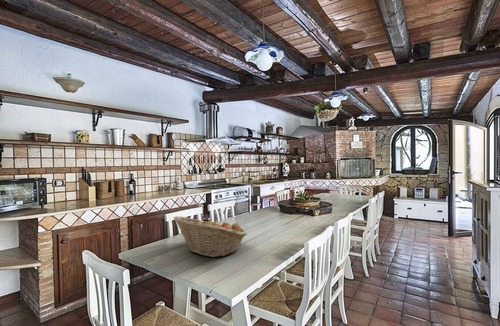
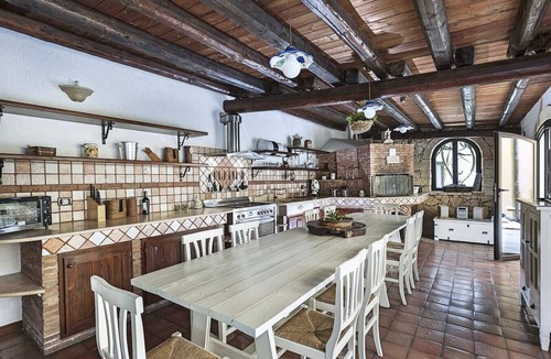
- fruit basket (210, 231)
